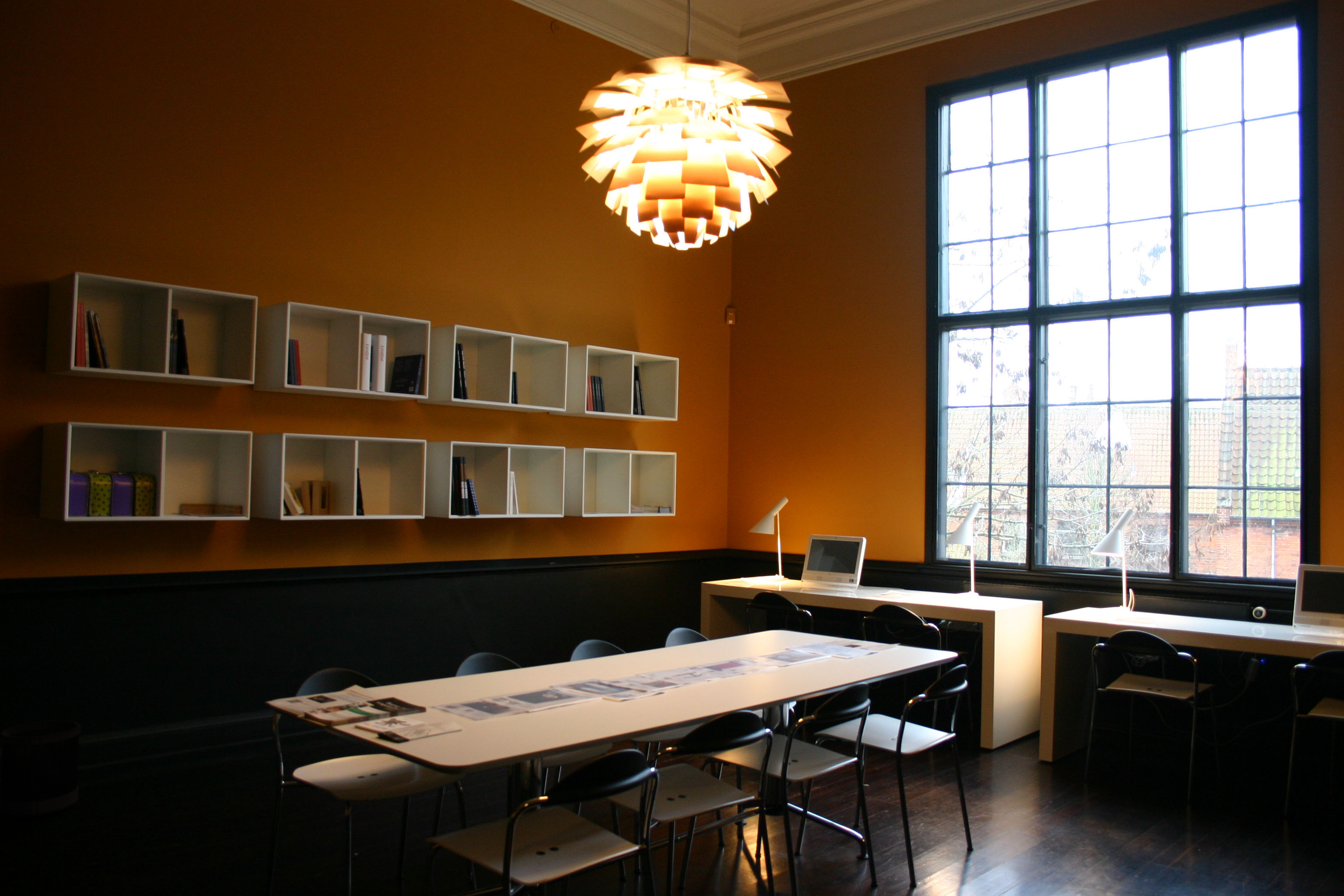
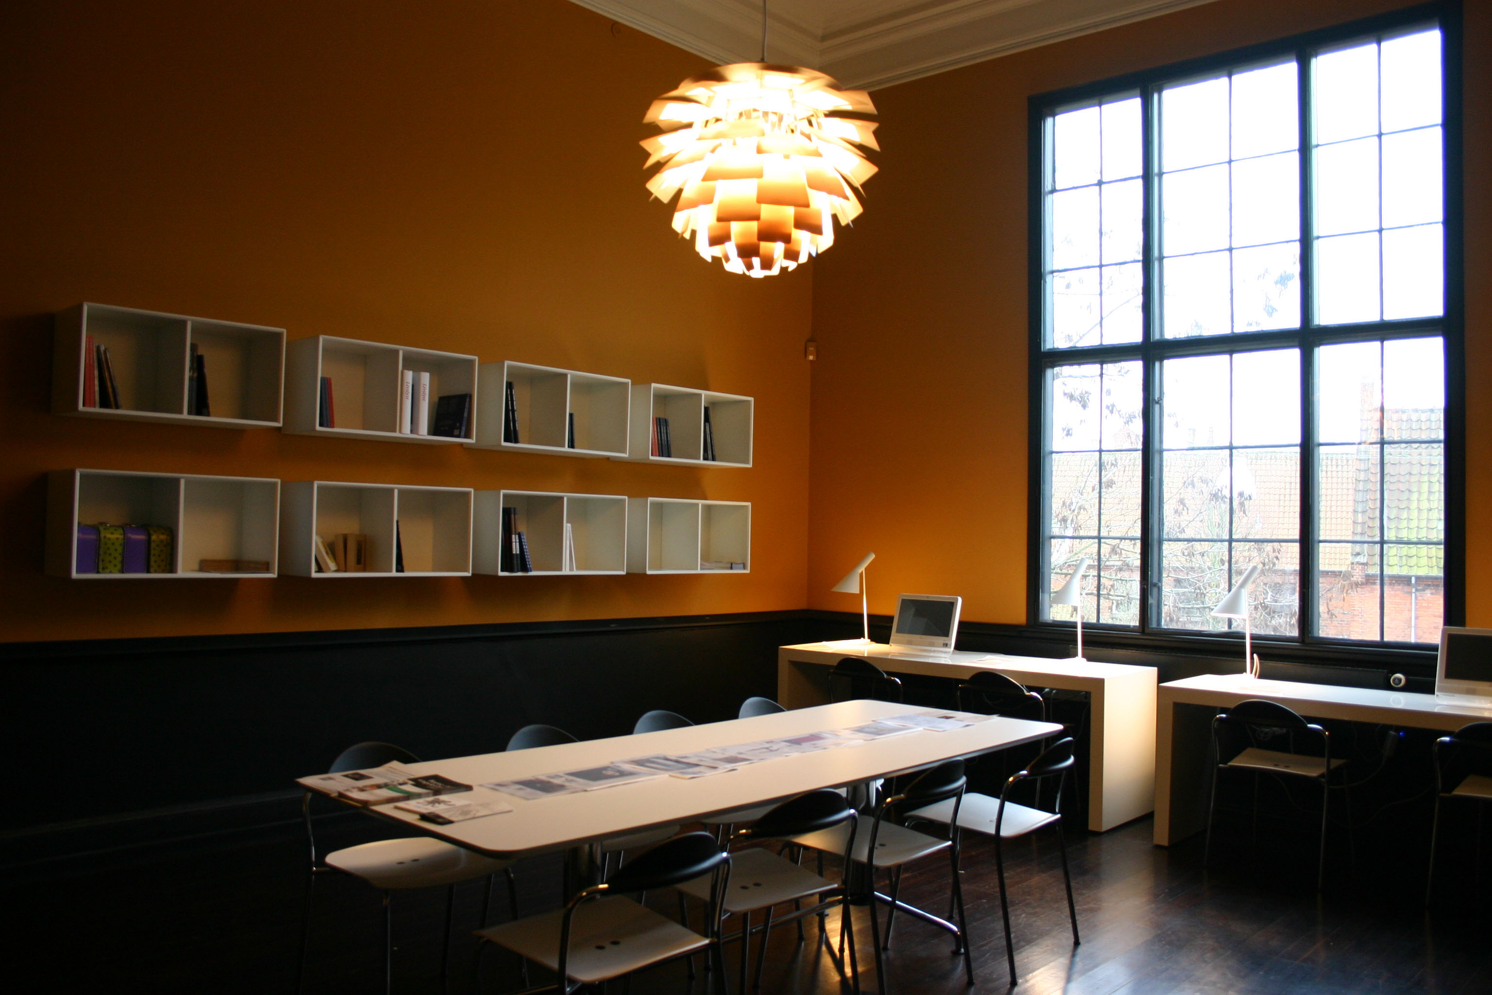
- wastebasket (40, 767)
